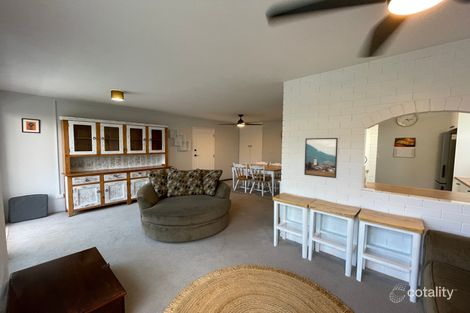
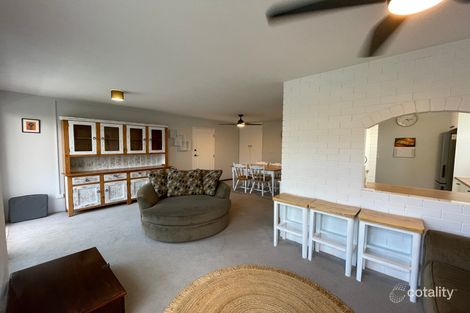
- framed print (320, 157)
